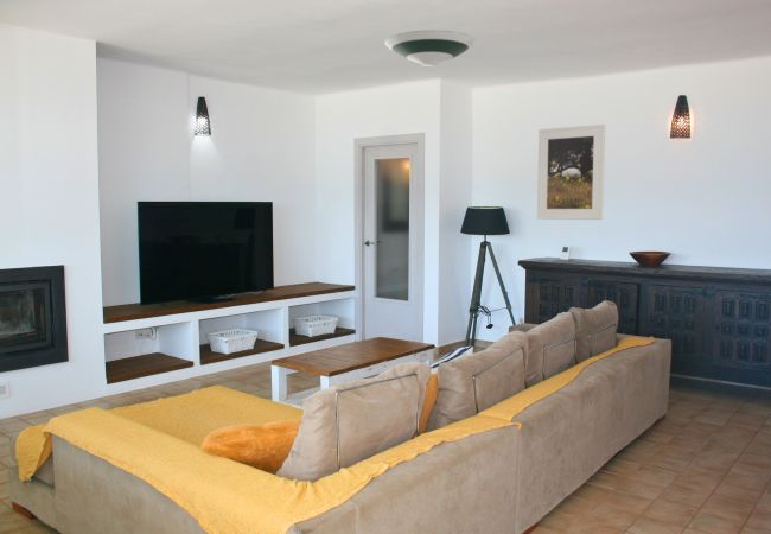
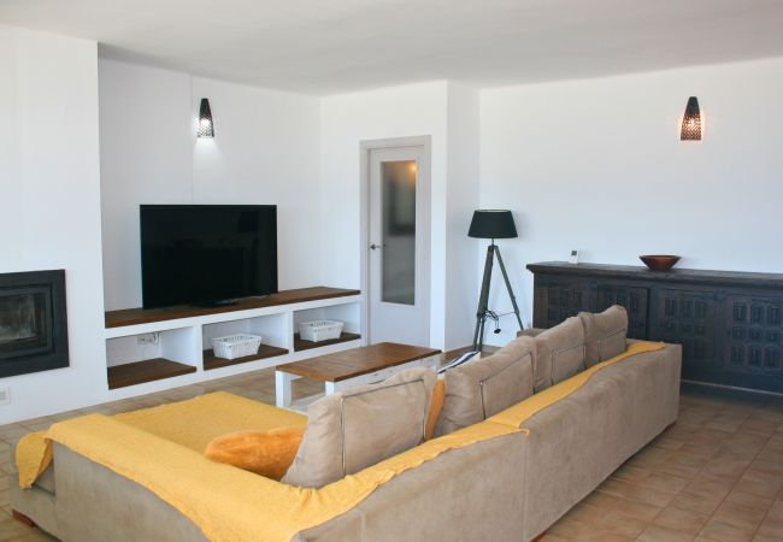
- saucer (429, 53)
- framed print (569, 173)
